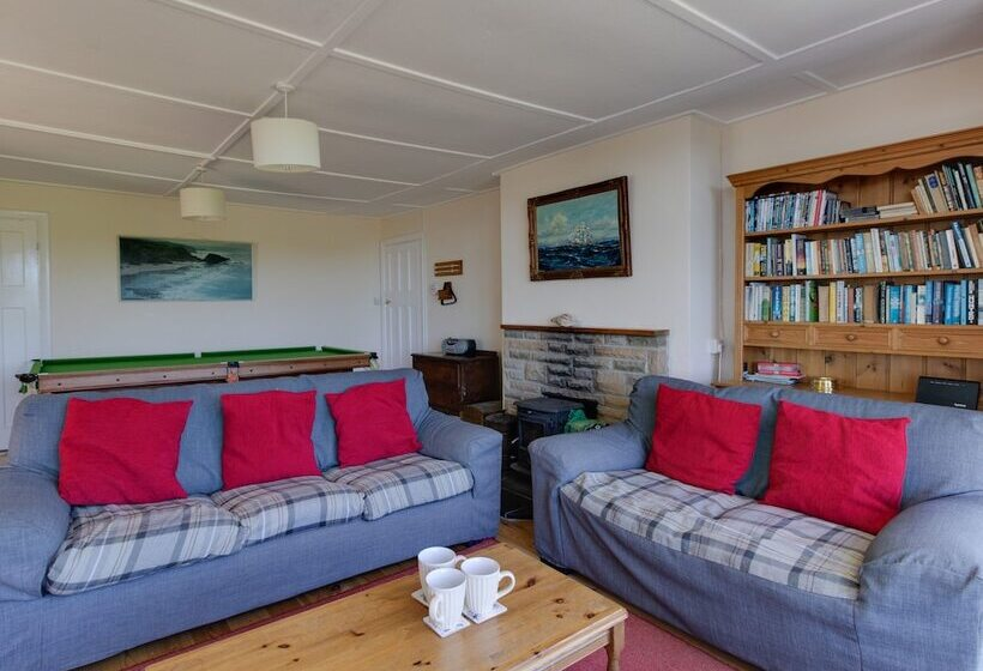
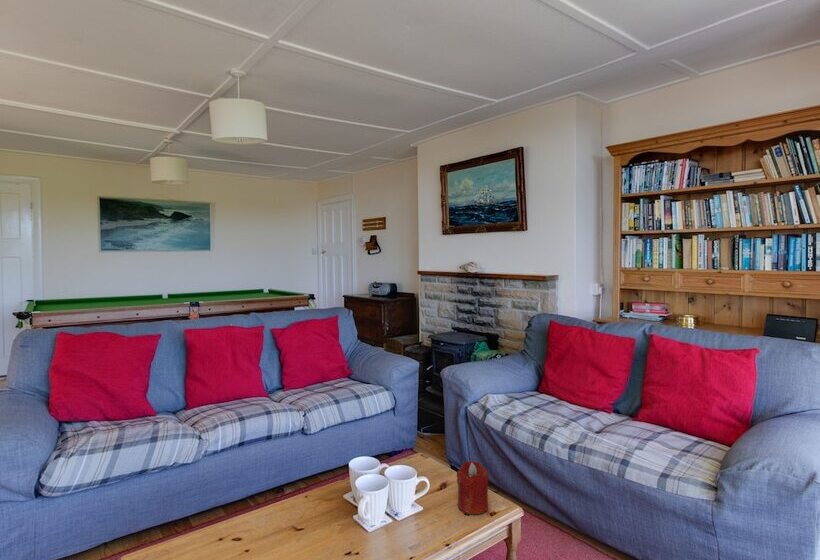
+ candle (473, 484)
